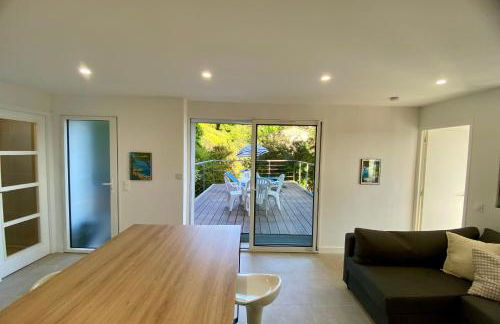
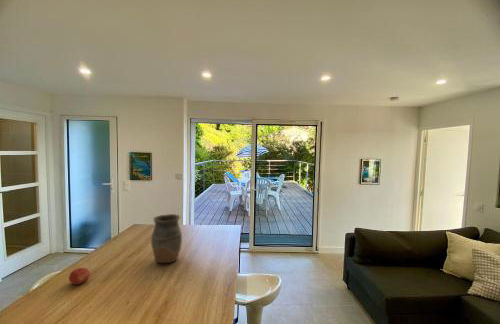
+ vase (166, 238)
+ fruit (79, 275)
